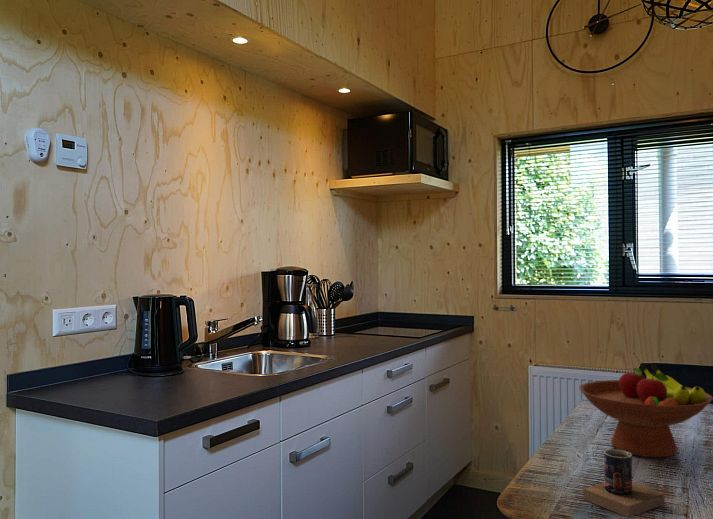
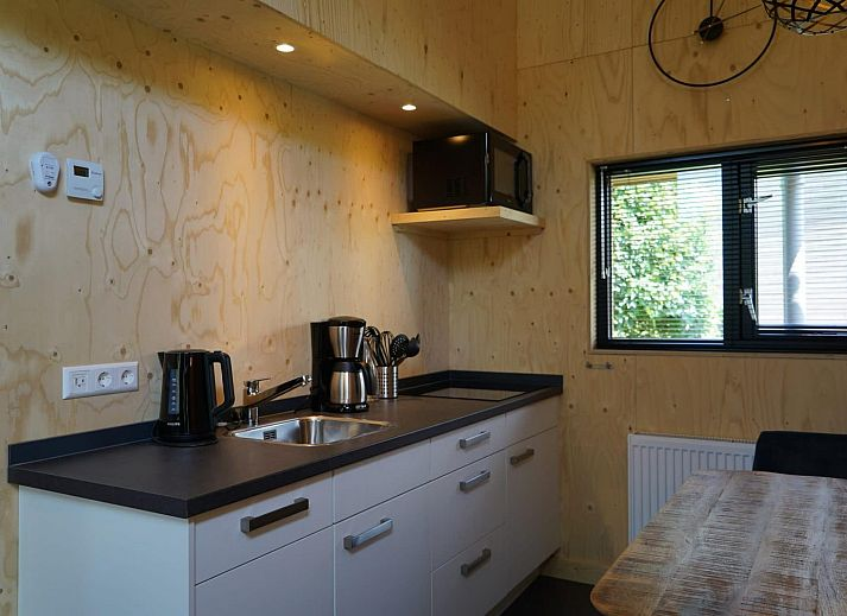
- mug (623, 477)
- fruit bowl (643, 409)
